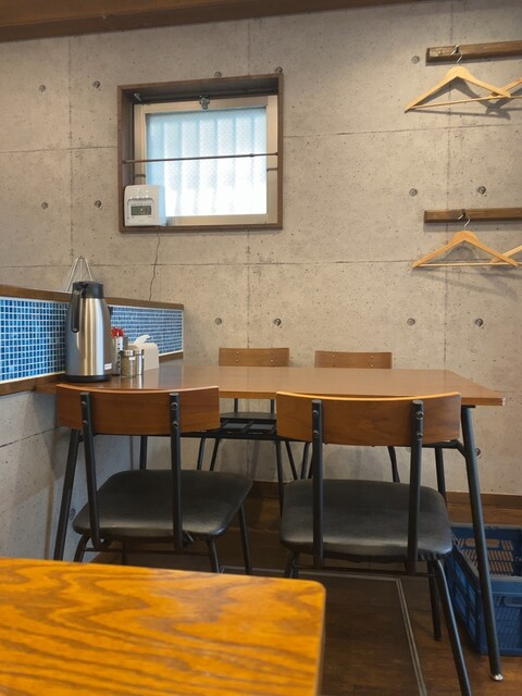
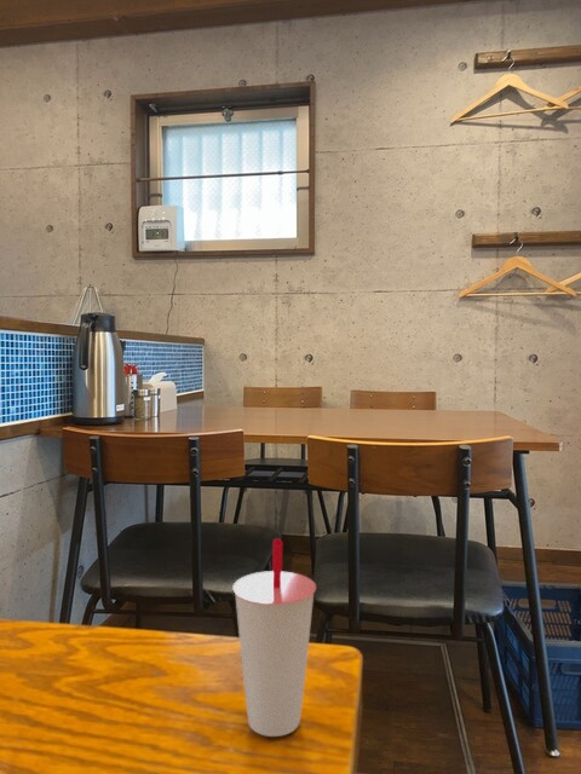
+ cup (274, 630)
